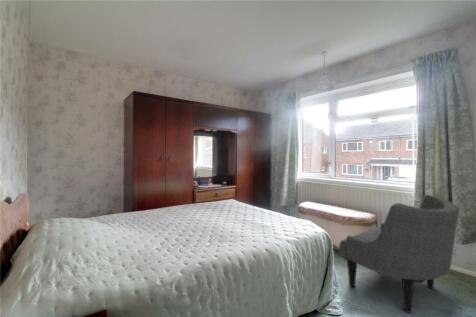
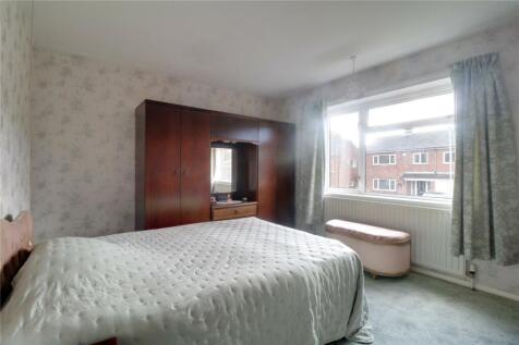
- armchair (400, 243)
